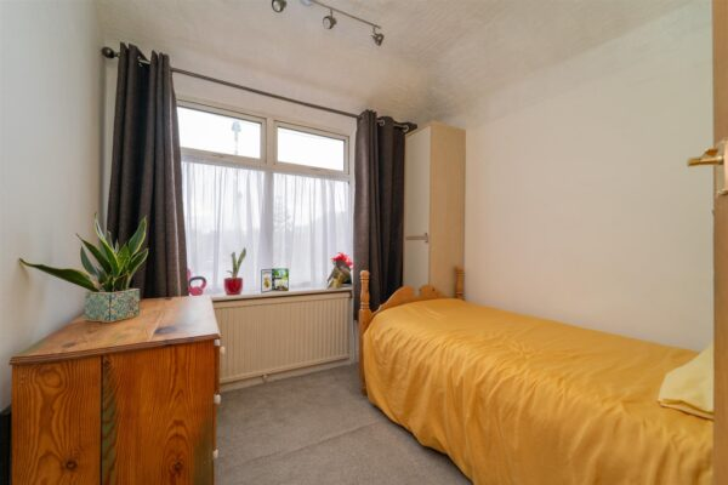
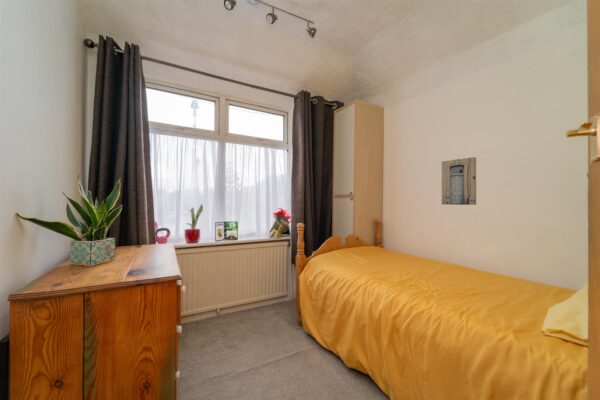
+ wall art (458, 182)
